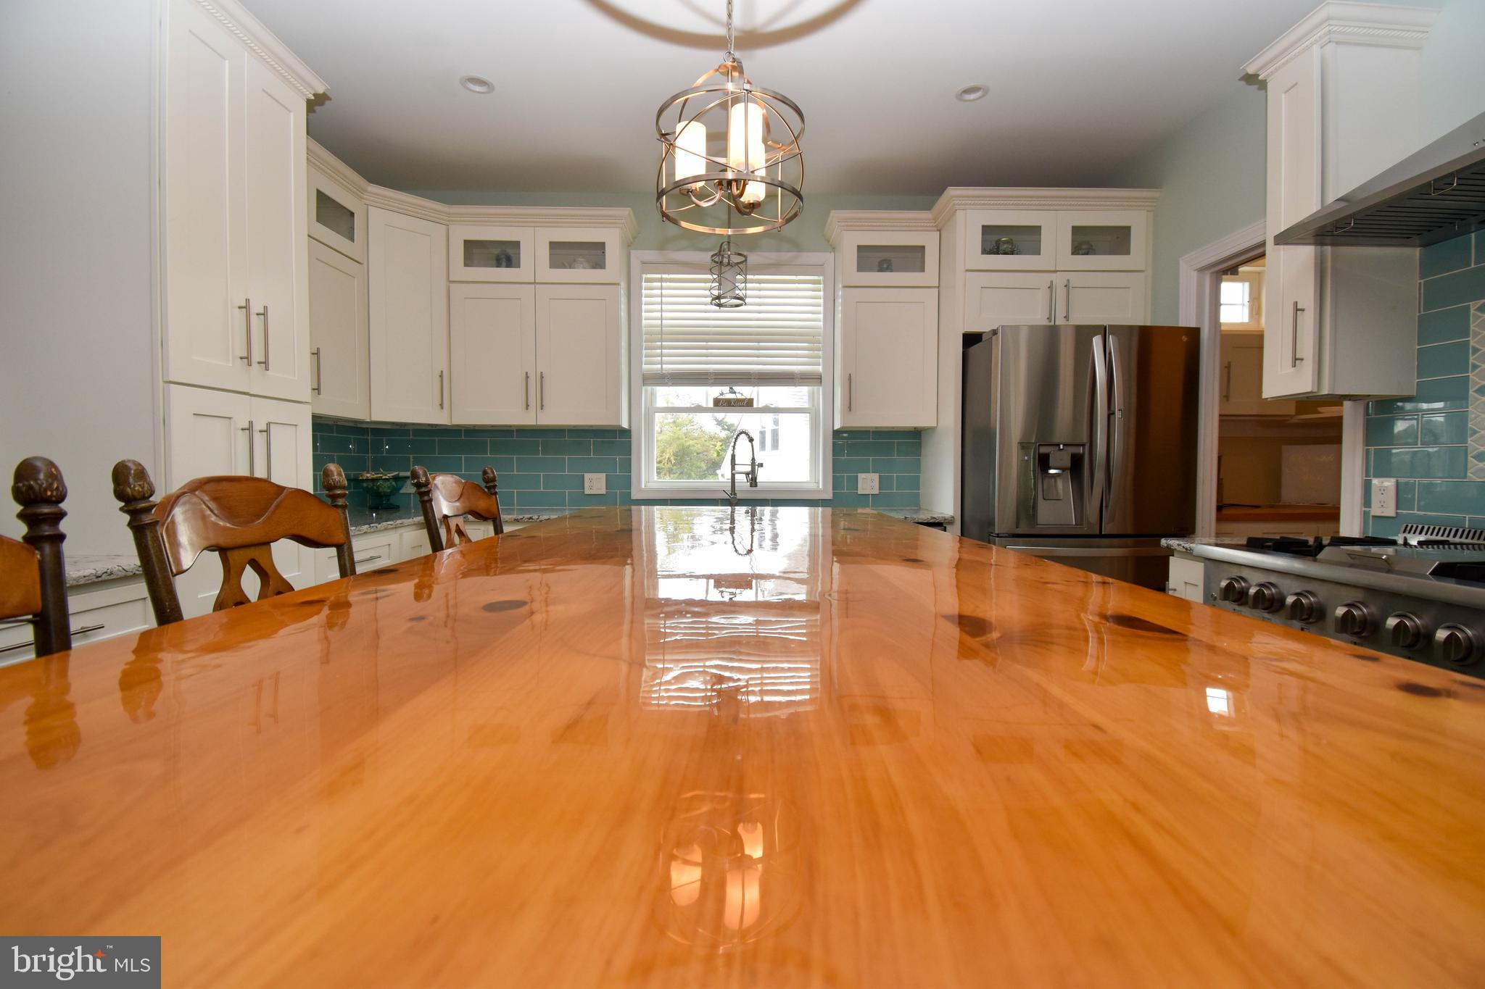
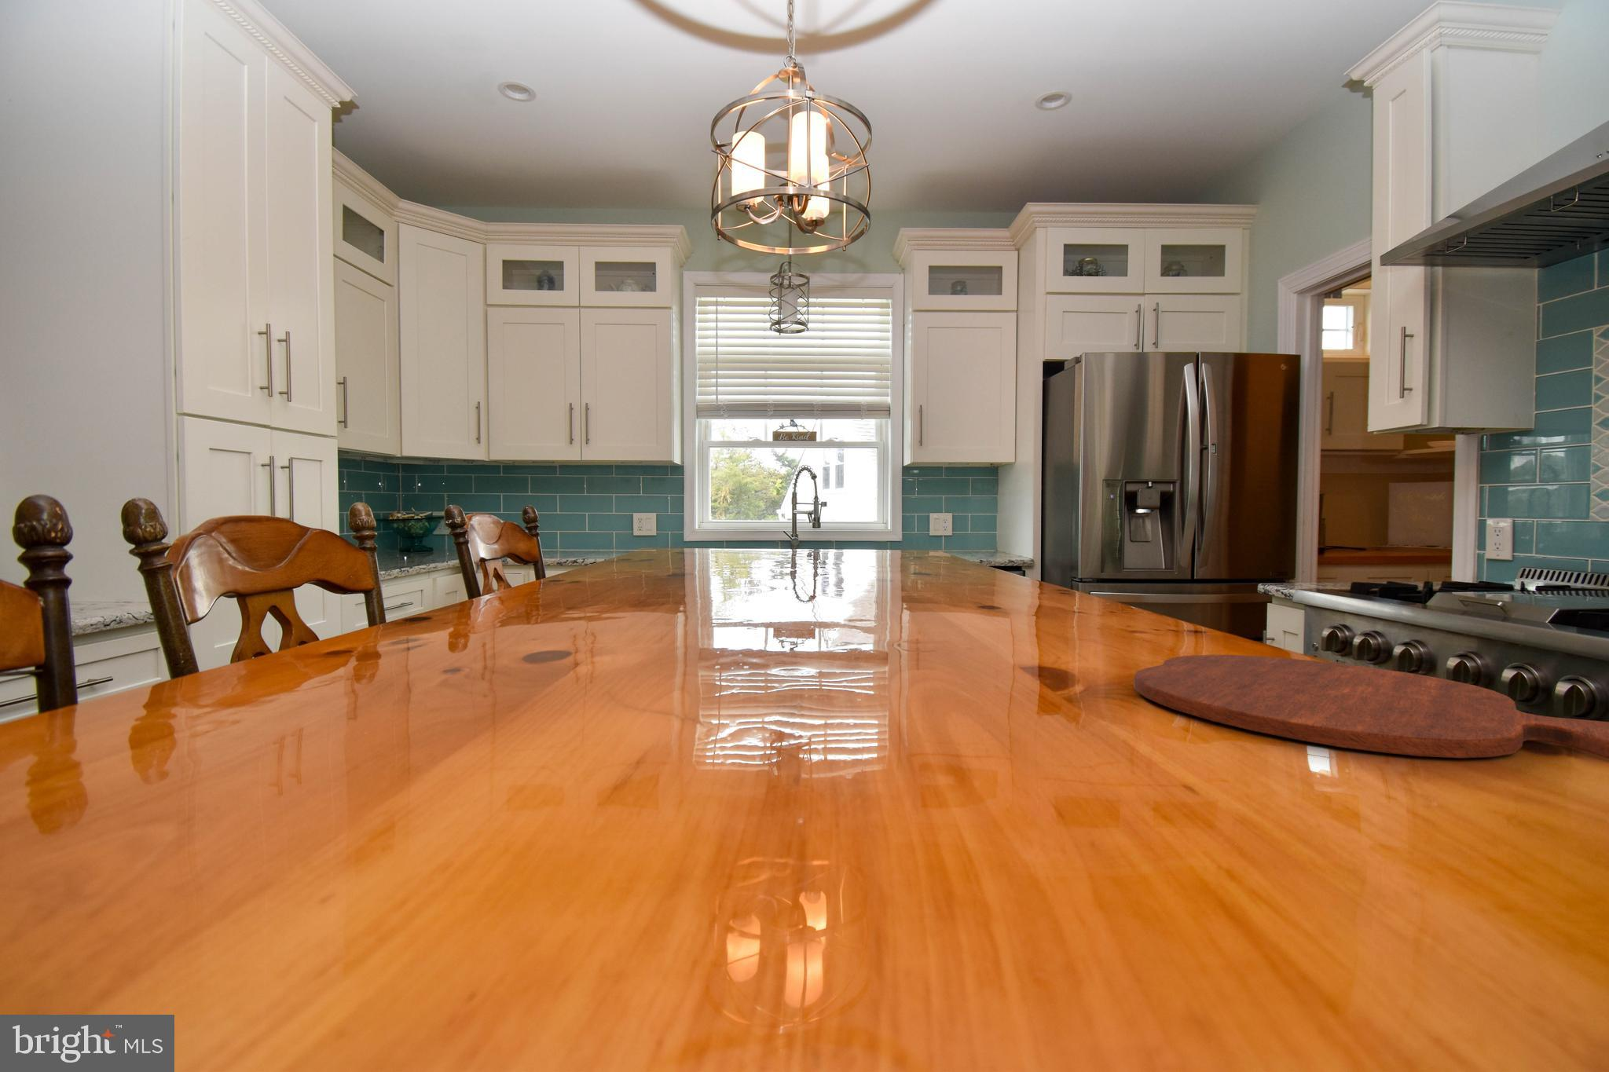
+ cutting board (1394, 706)
